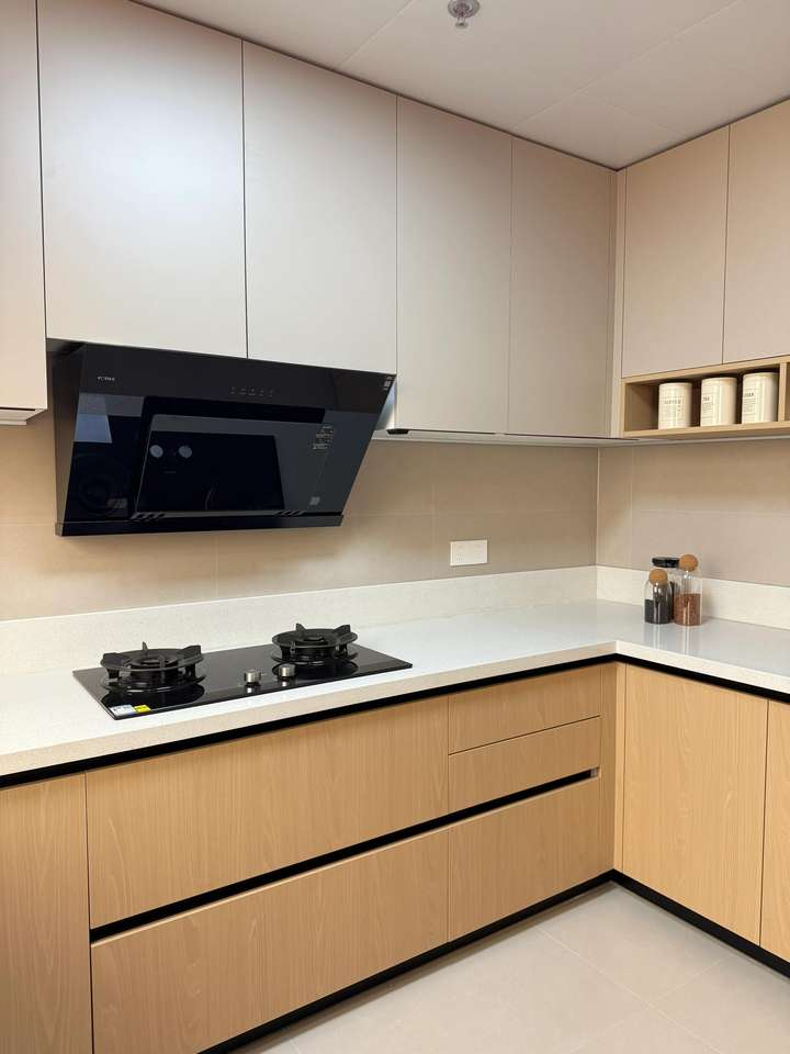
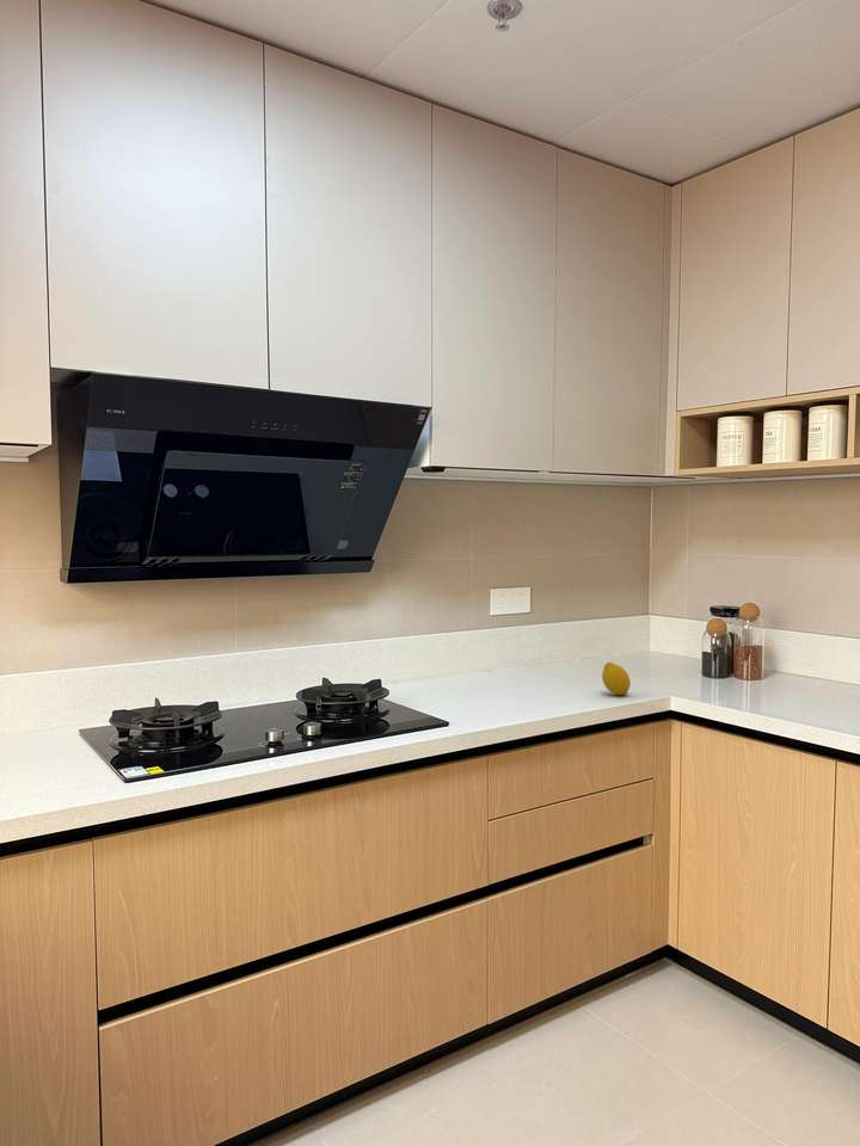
+ fruit (615, 678)
